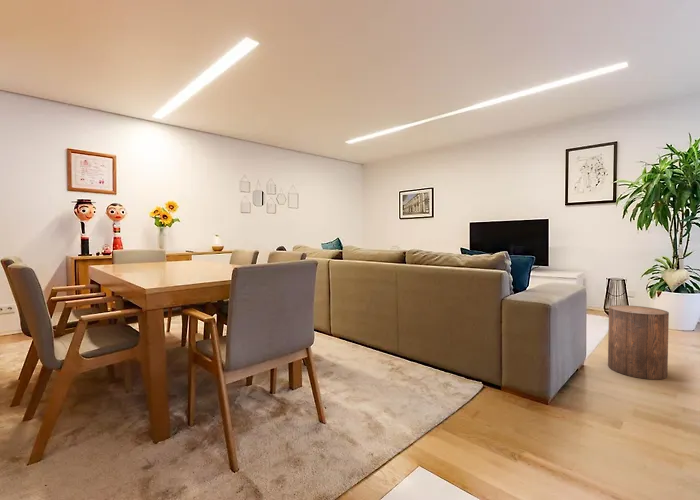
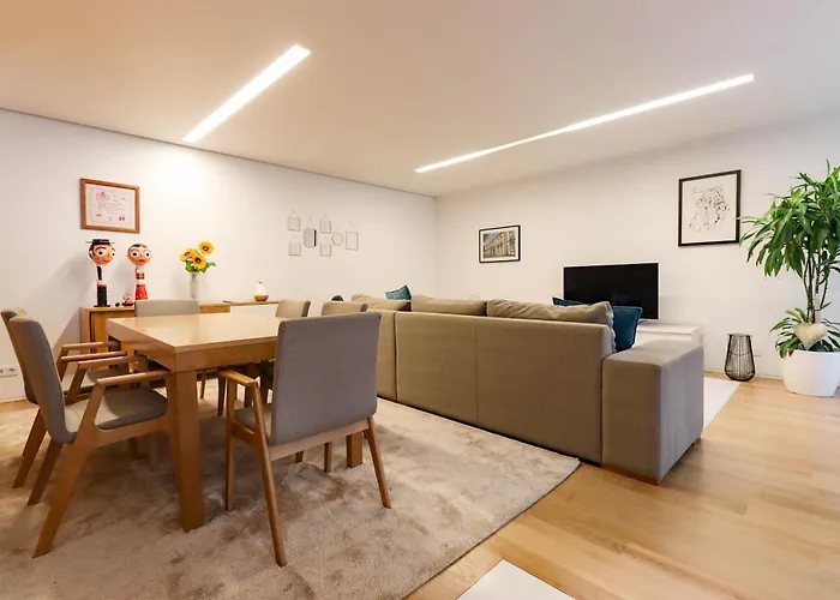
- stool (637, 340)
